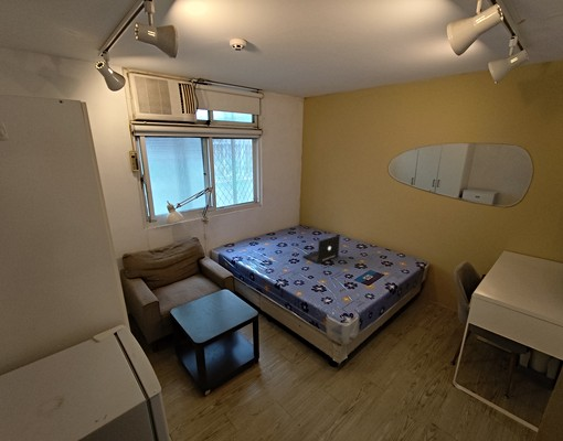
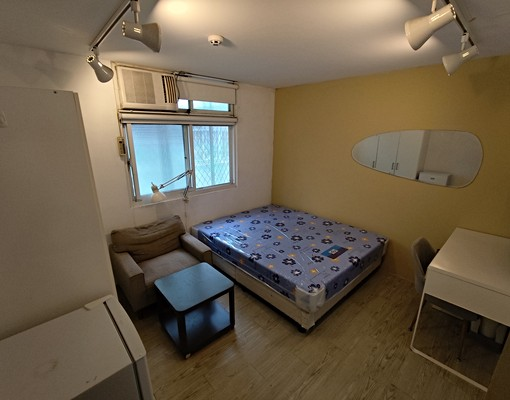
- laptop (320, 246)
